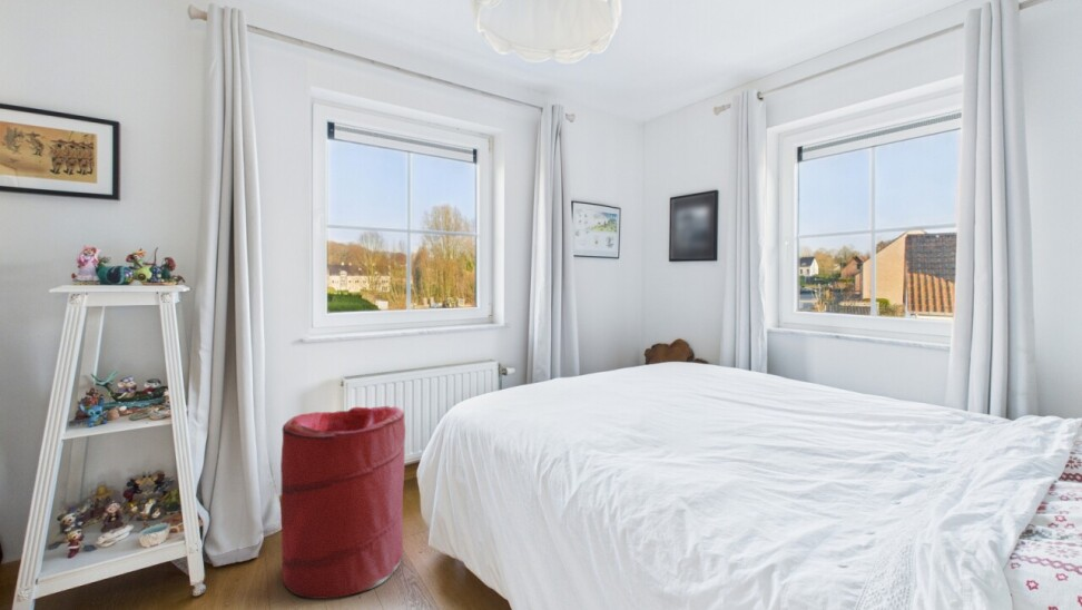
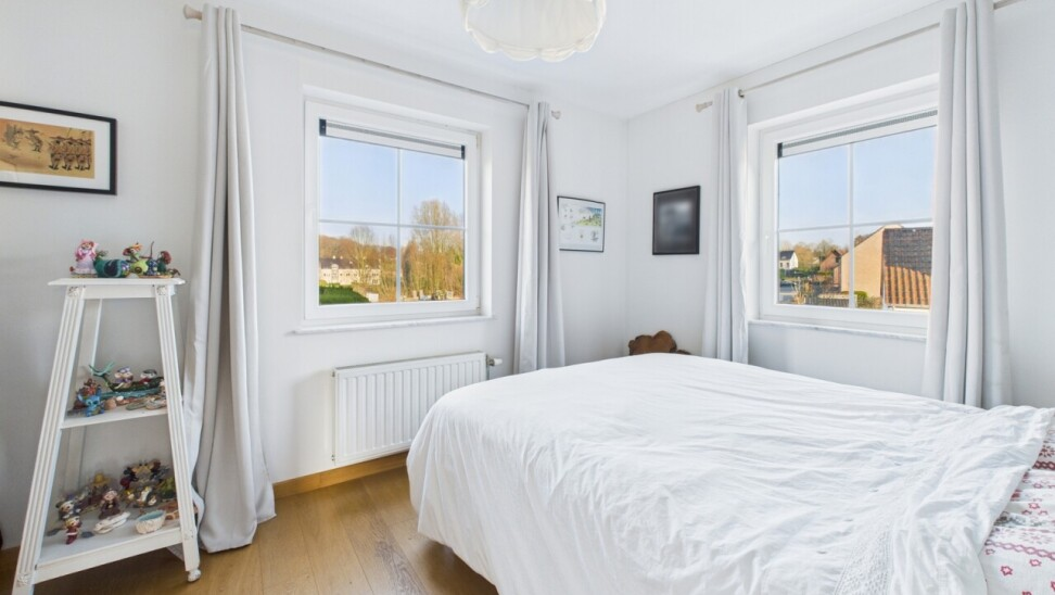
- laundry hamper (345, 486)
